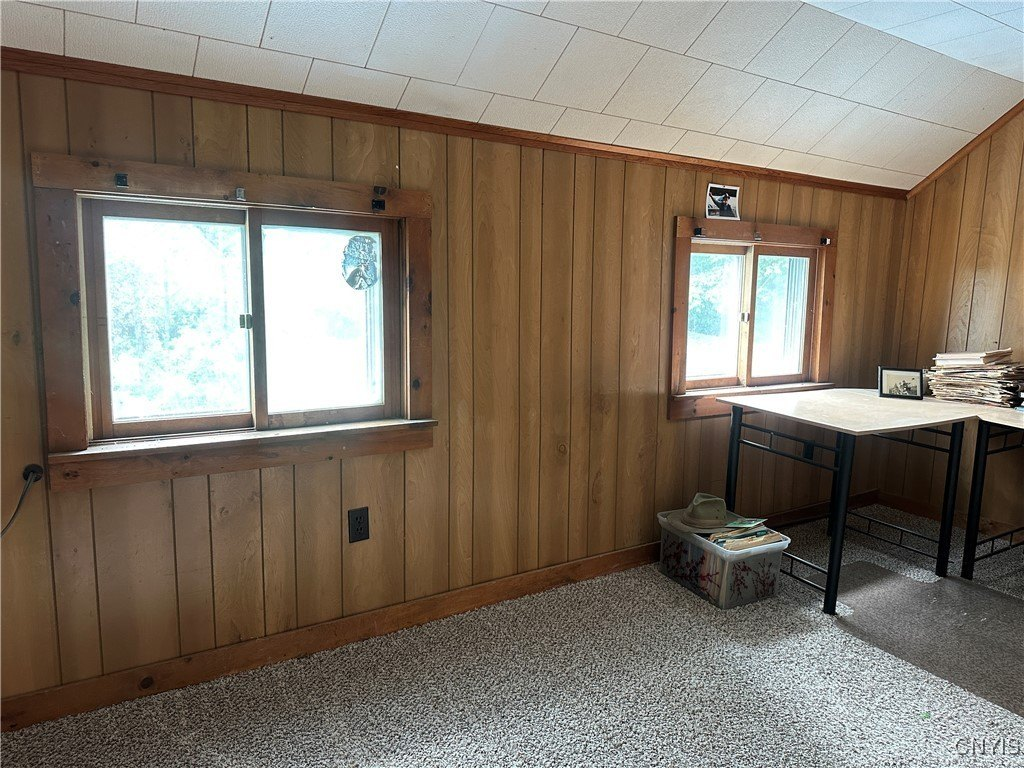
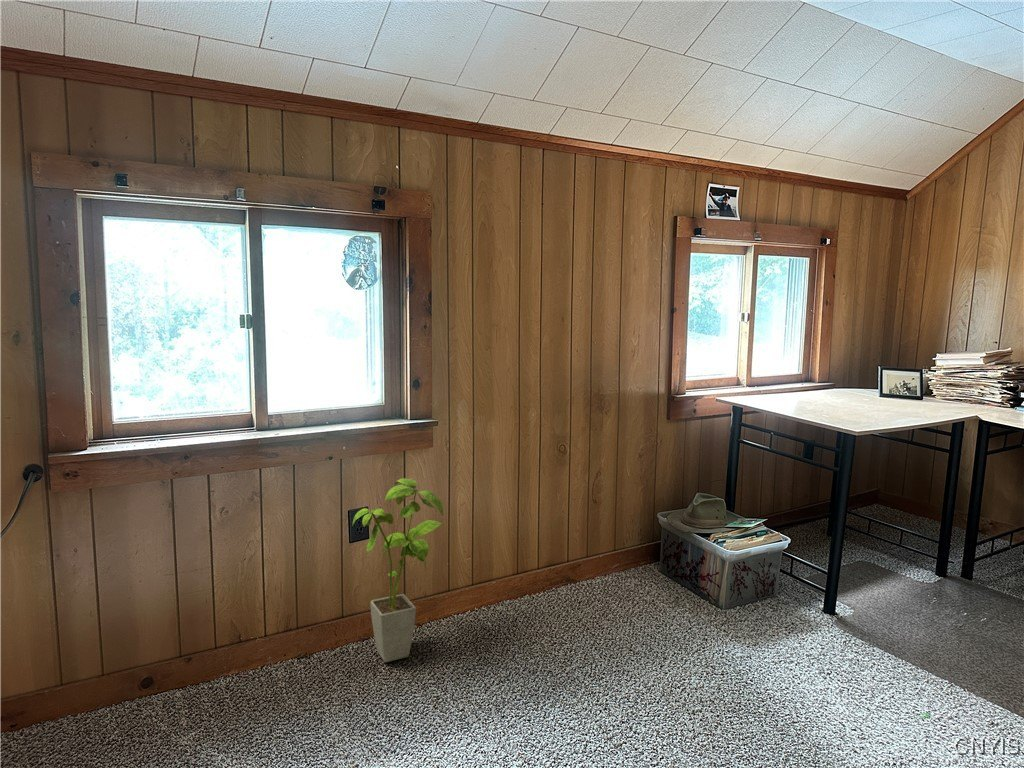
+ house plant (403, 566)
